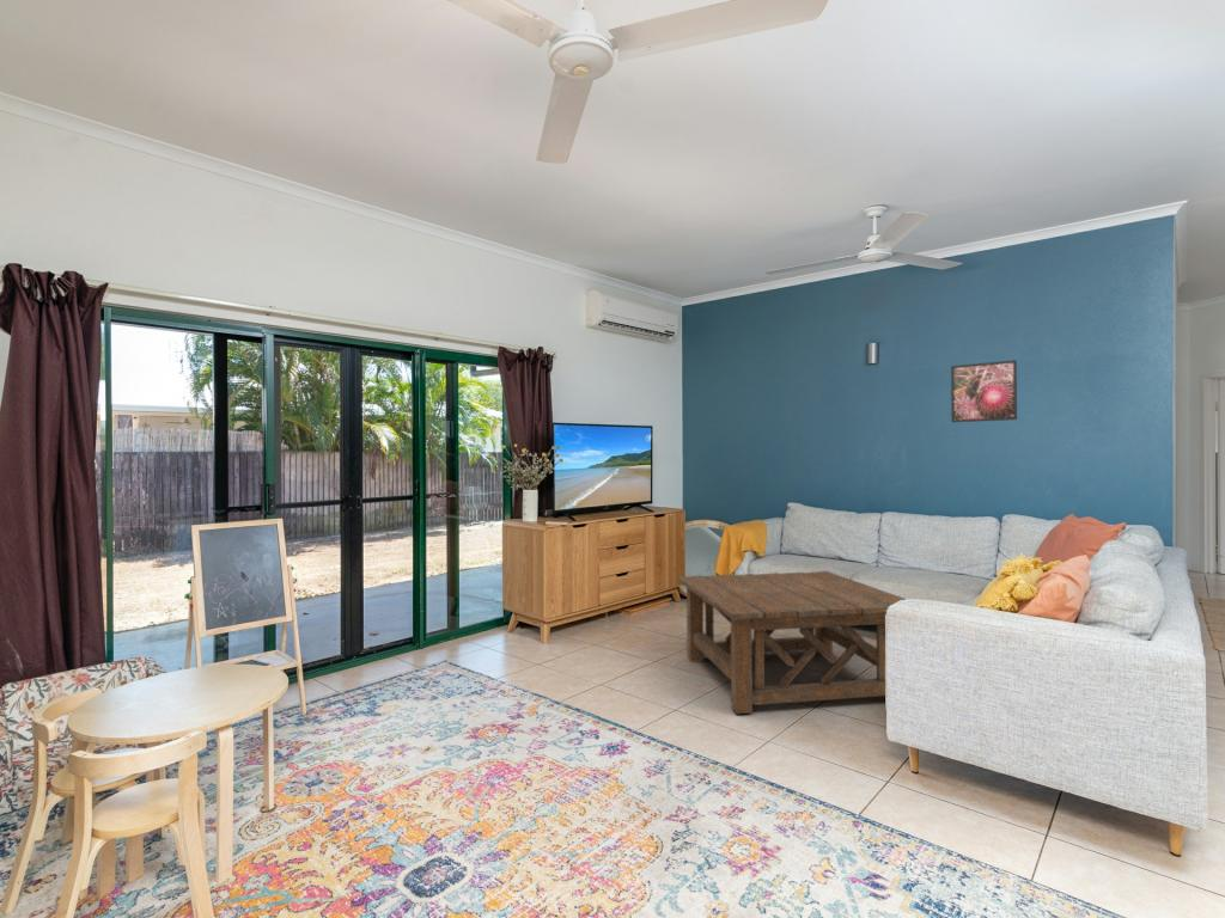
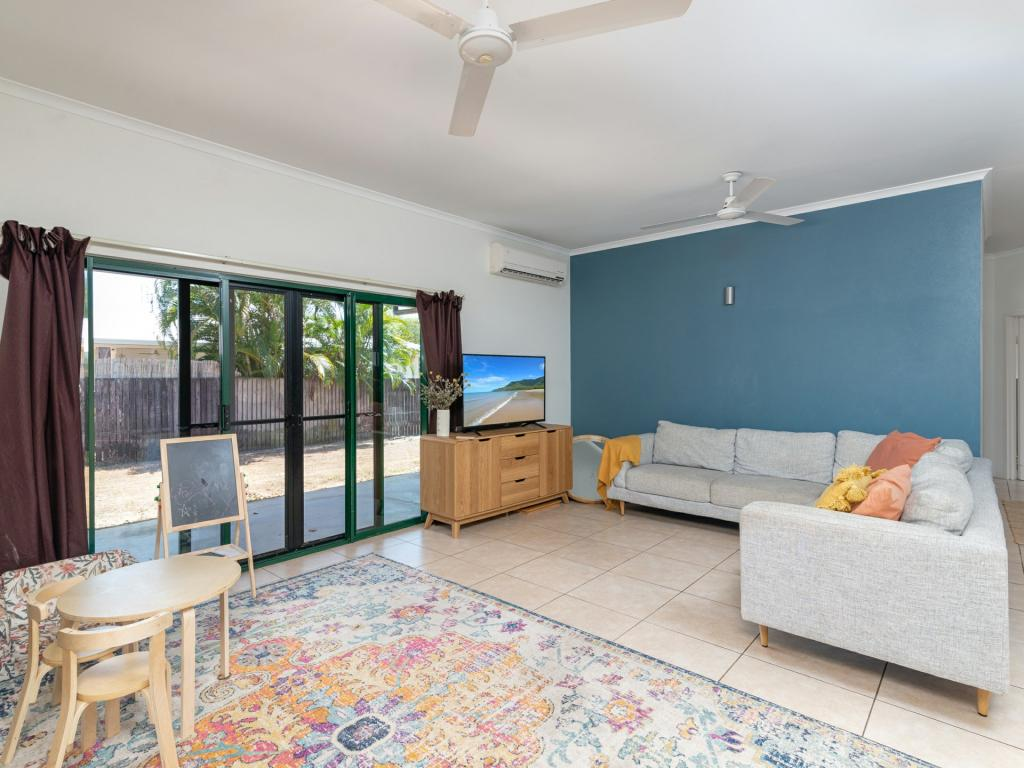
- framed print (982, 392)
- coffee table (787, 628)
